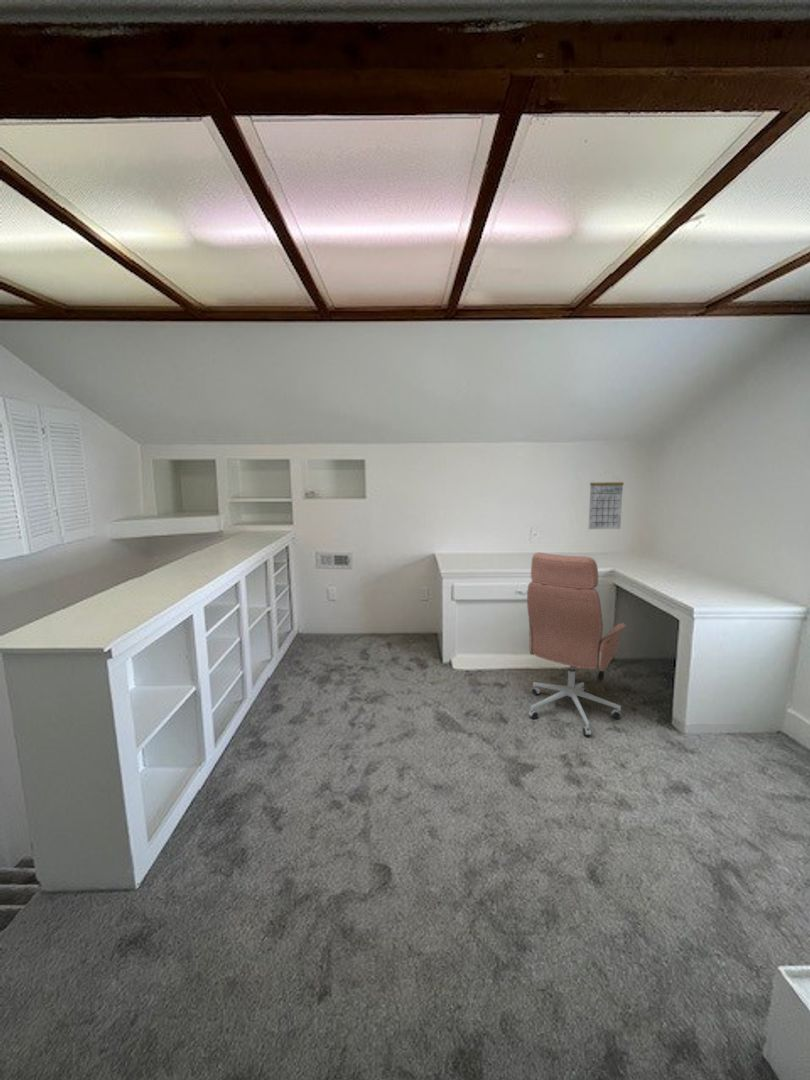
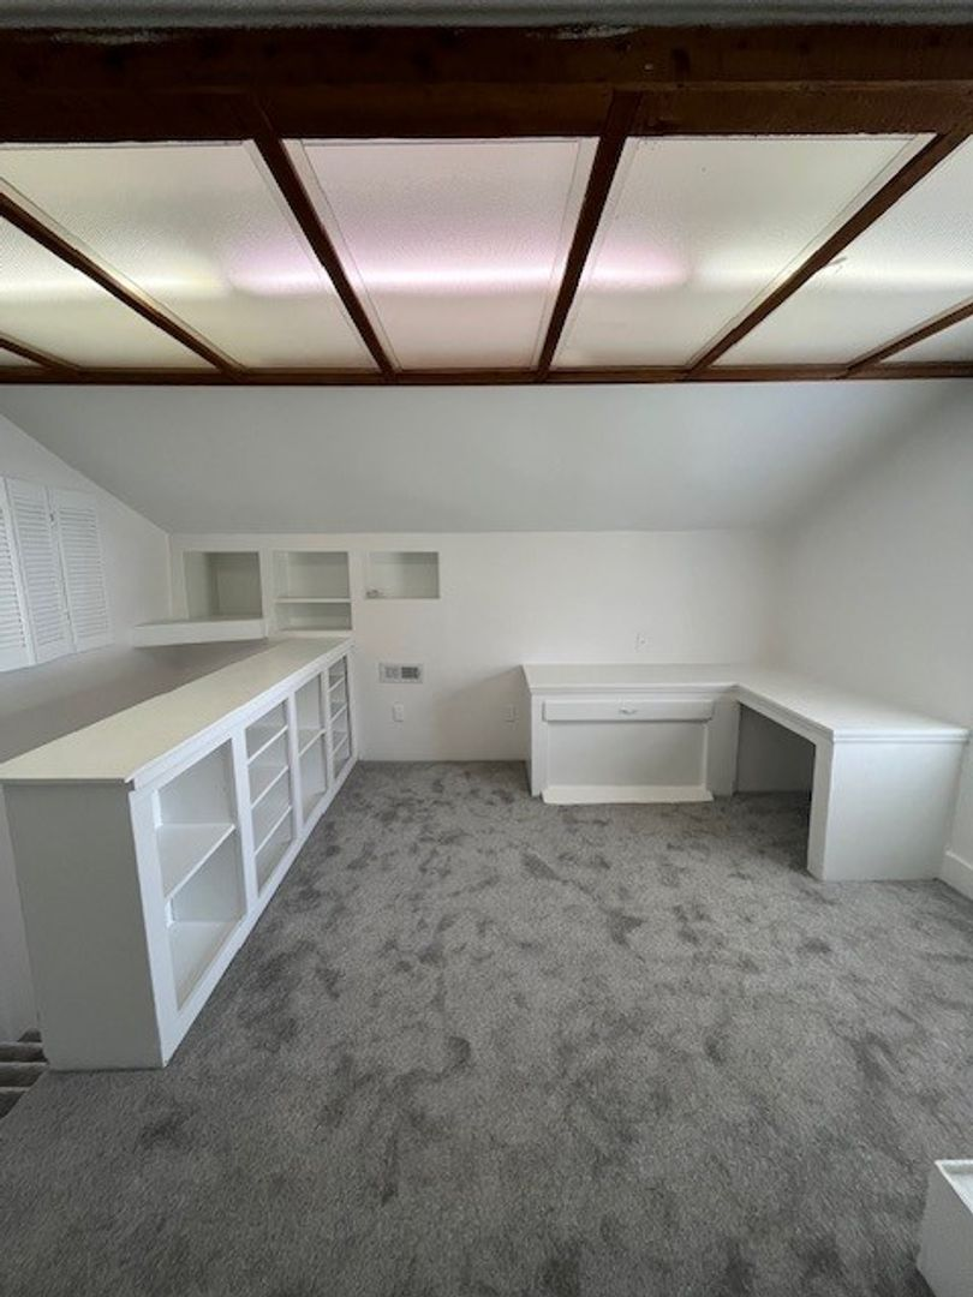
- office chair (571, 632)
- calendar (605, 500)
